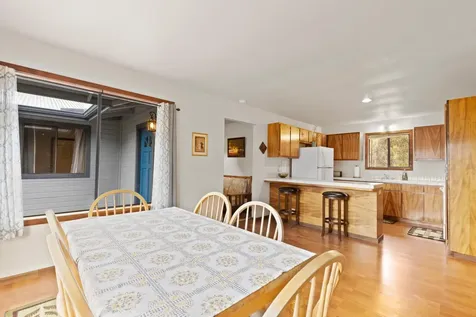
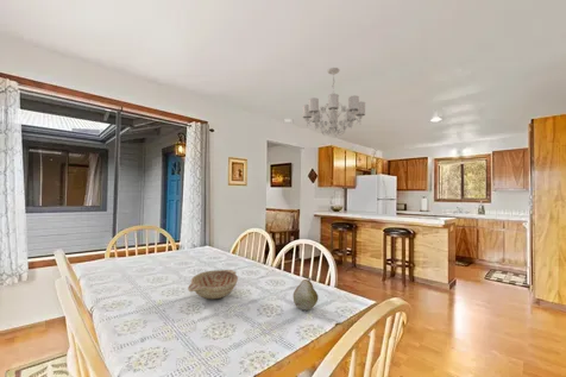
+ fruit (304, 293)
+ chandelier (333, 102)
+ decorative bowl (214, 285)
